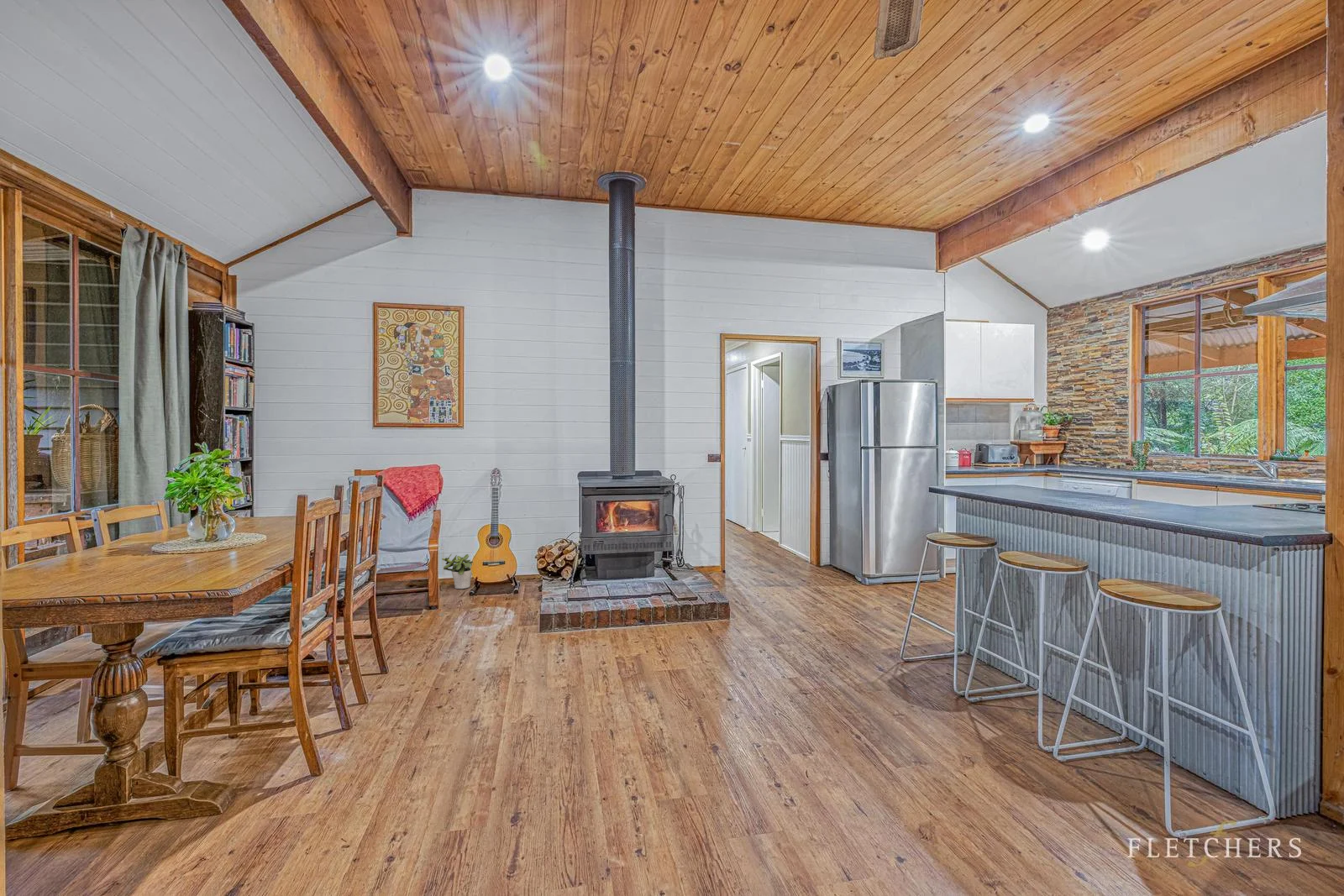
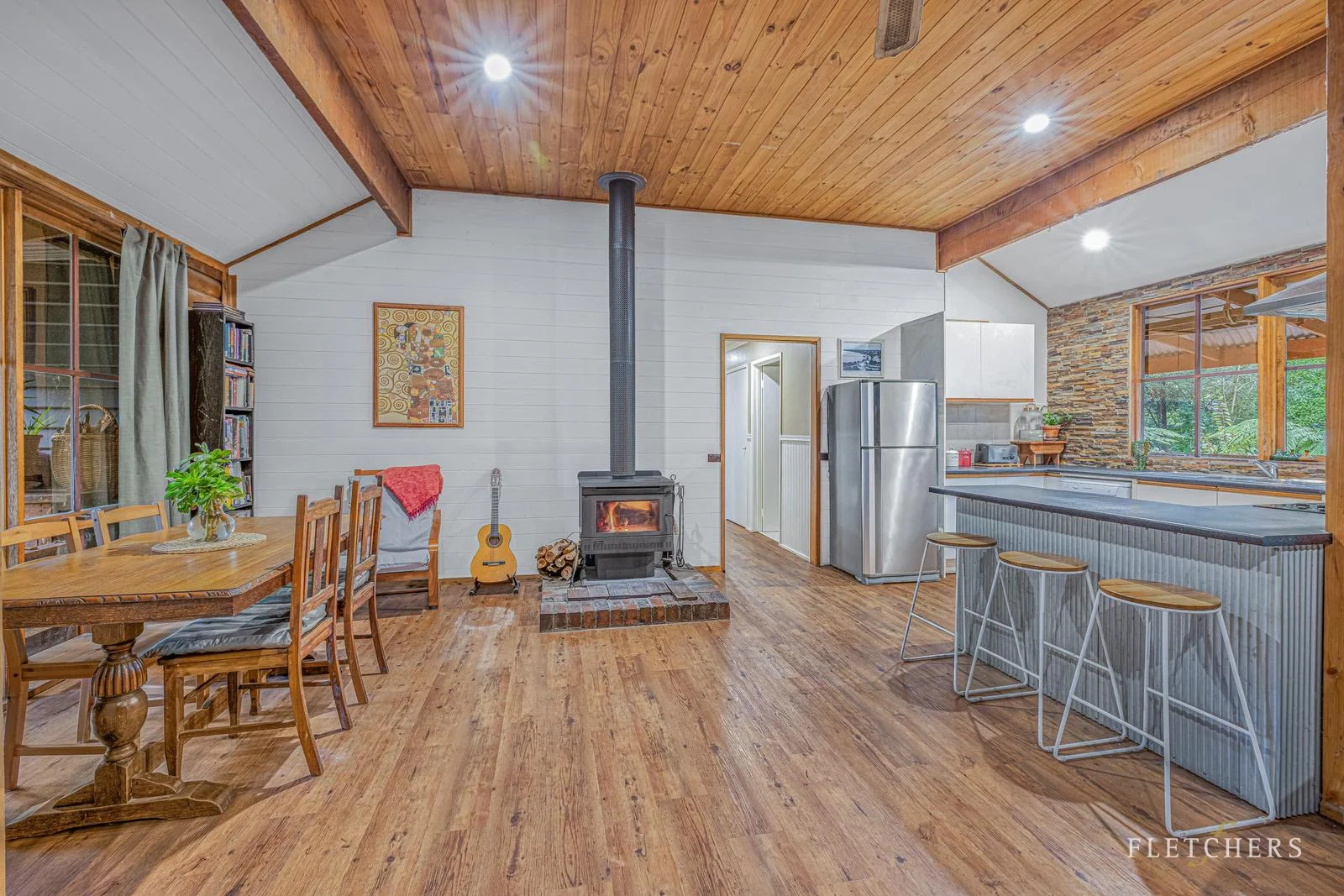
- potted plant (458, 570)
